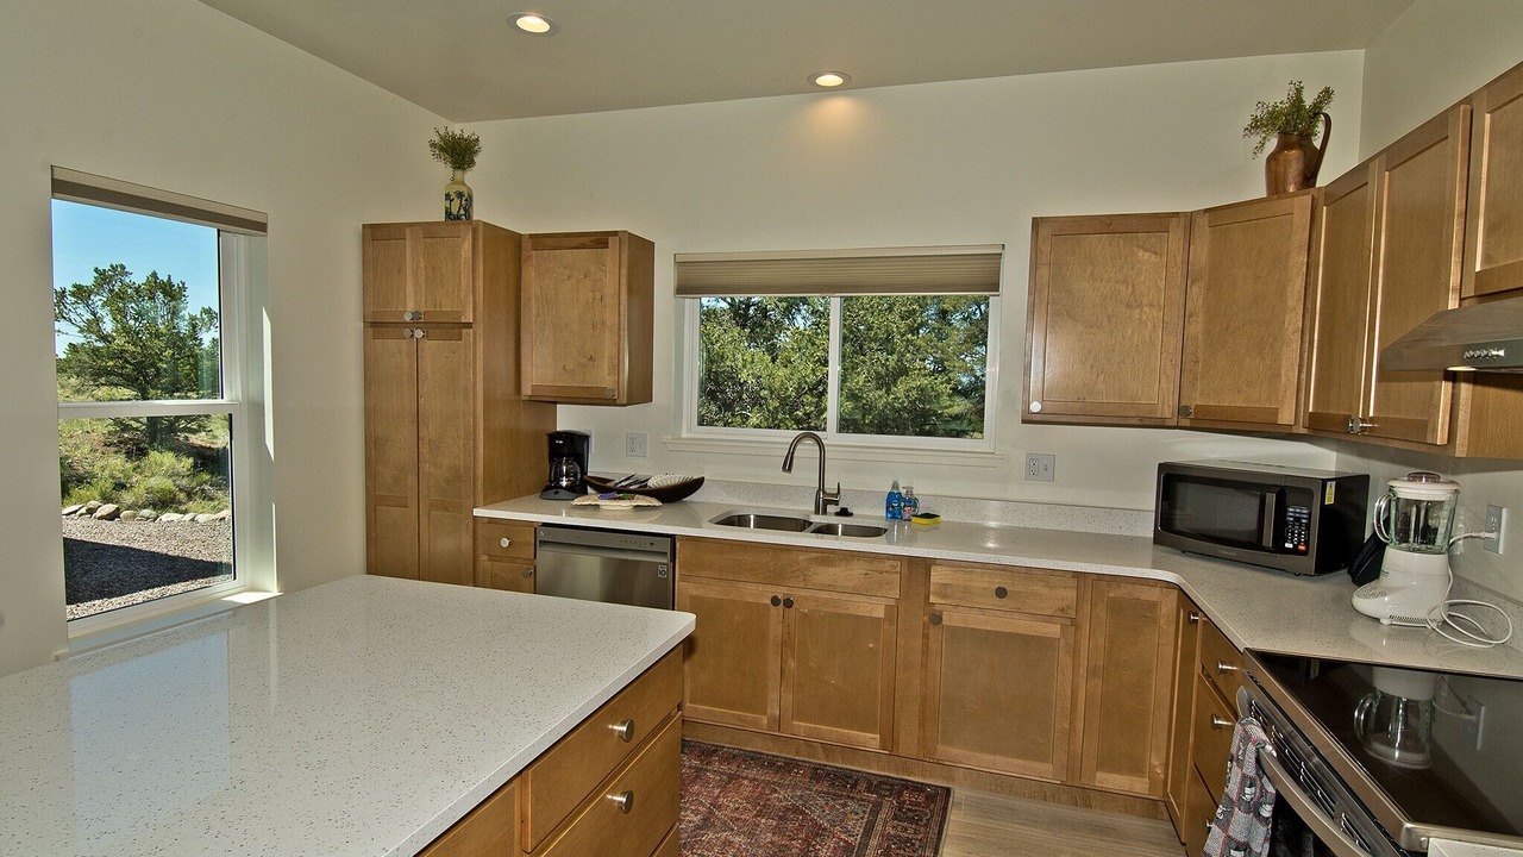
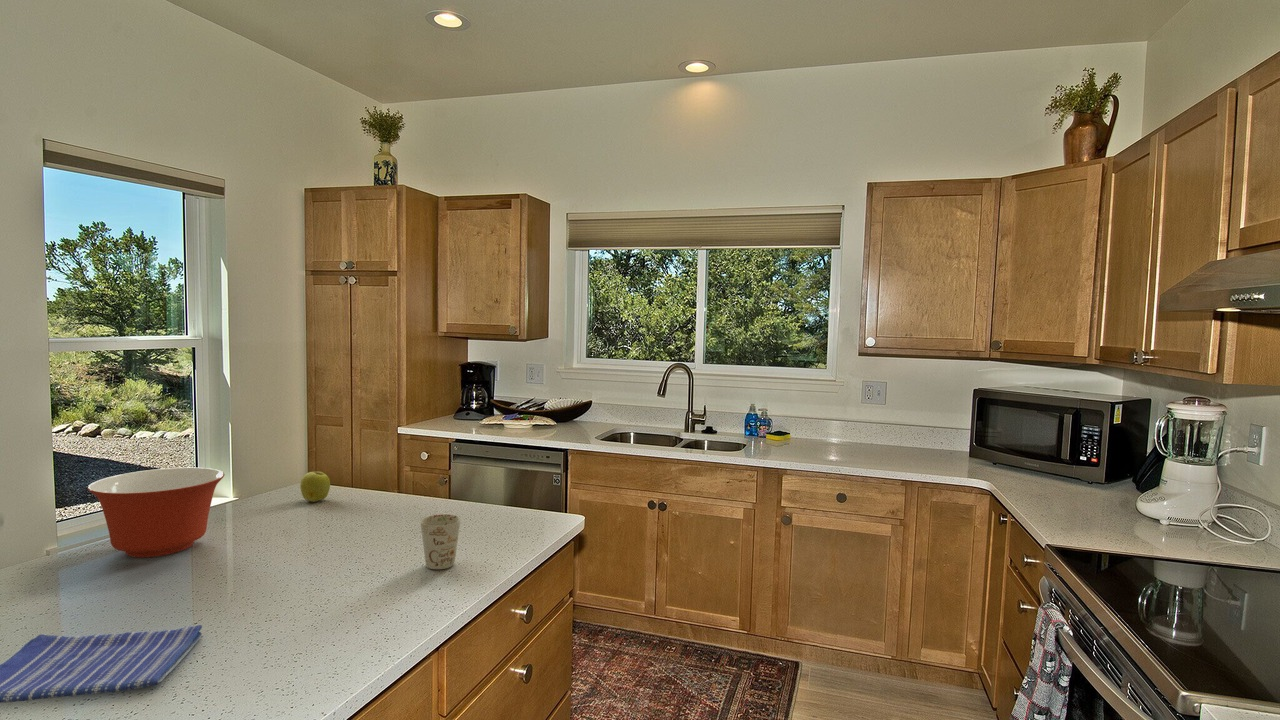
+ mixing bowl (160, 513)
+ dish towel (93, 660)
+ apple (315, 483)
+ mug (442, 539)
